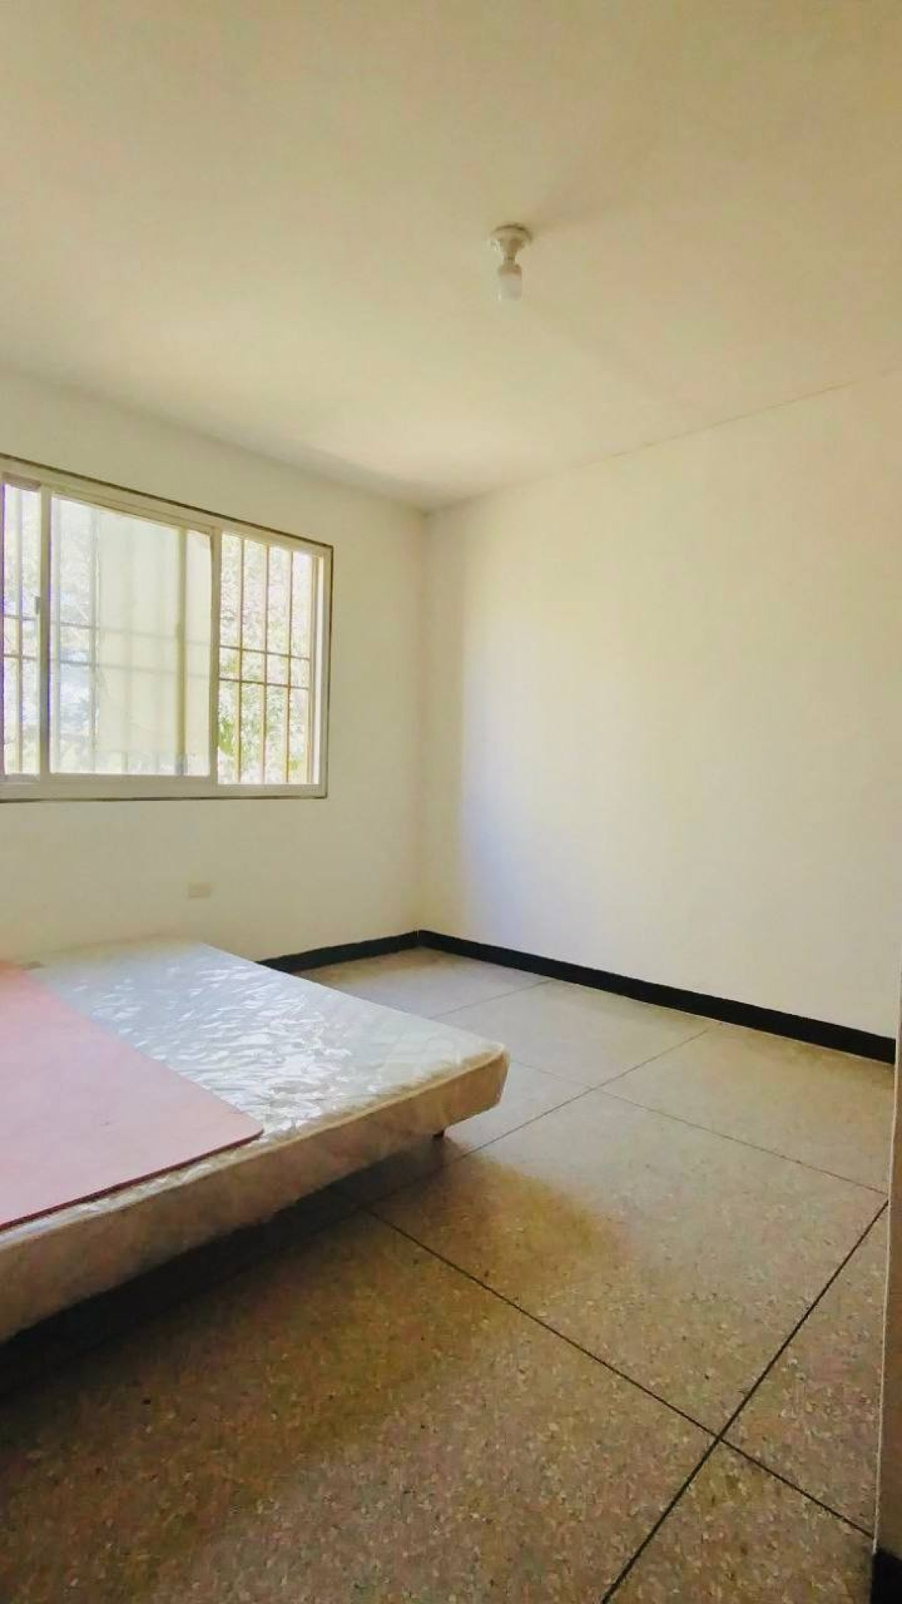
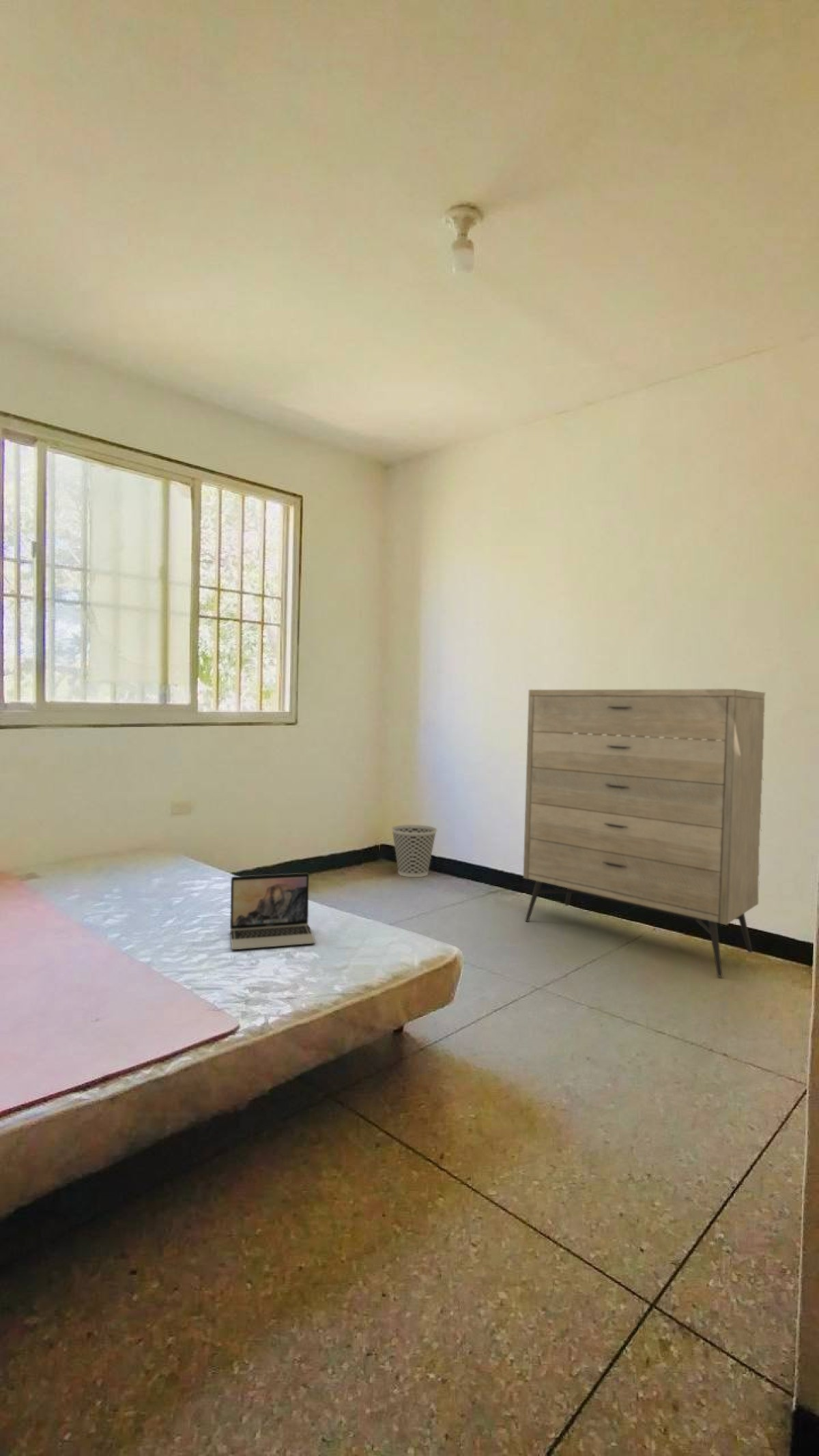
+ laptop (272, 909)
+ dresser (636, 814)
+ wastebasket (414, 851)
